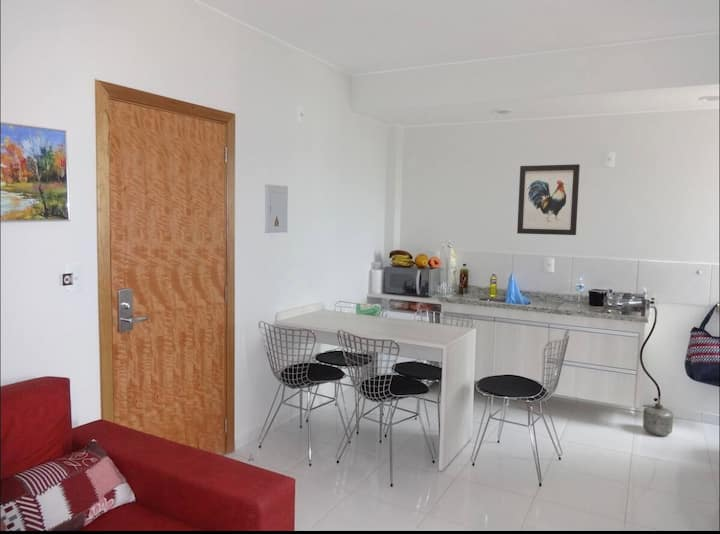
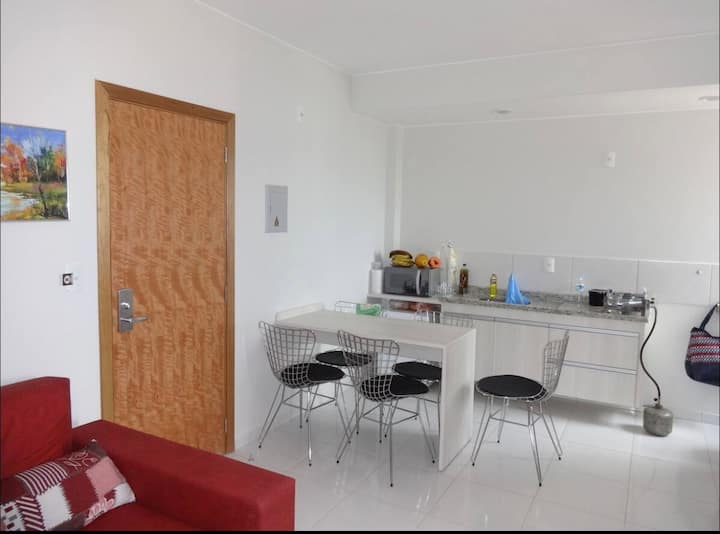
- wall art (547, 199)
